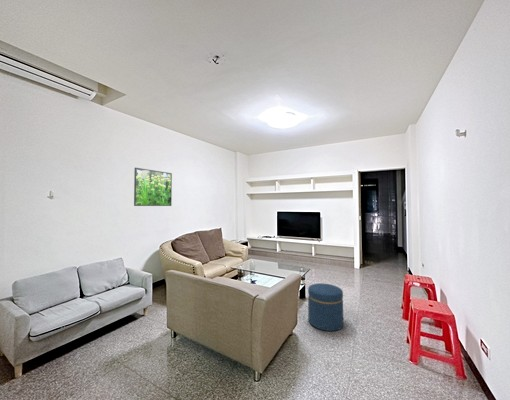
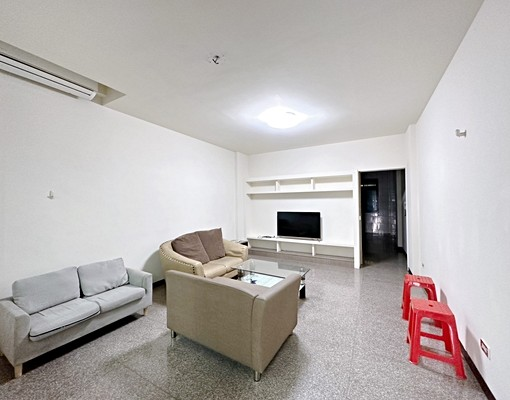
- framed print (154, 188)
- ottoman (325, 304)
